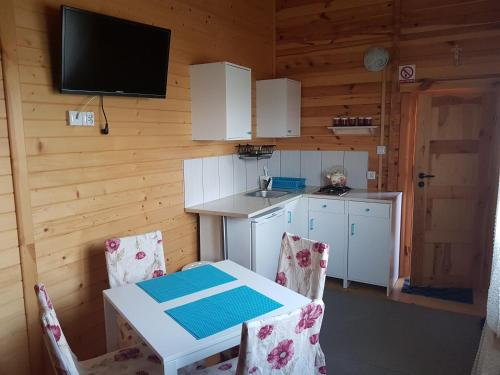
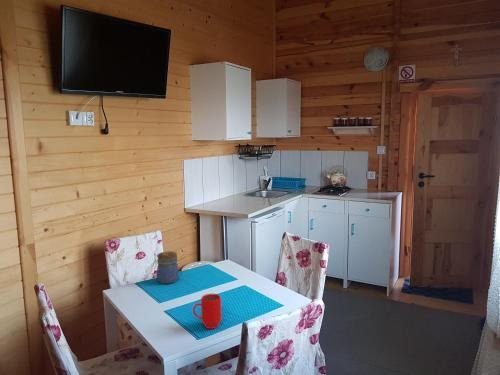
+ jar (167, 266)
+ mug (207, 311)
